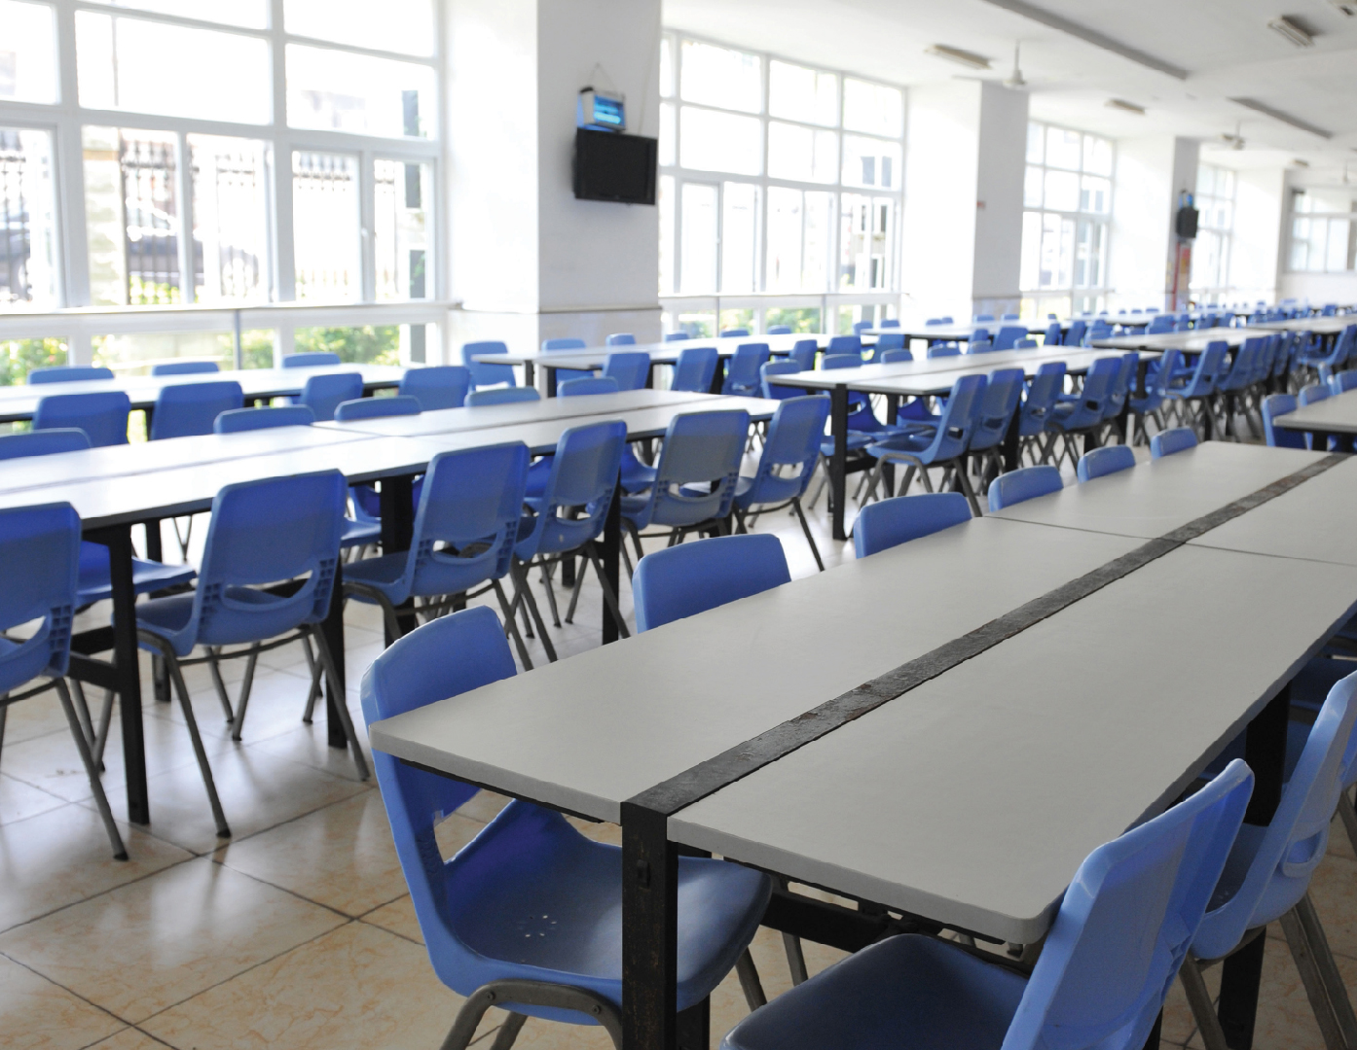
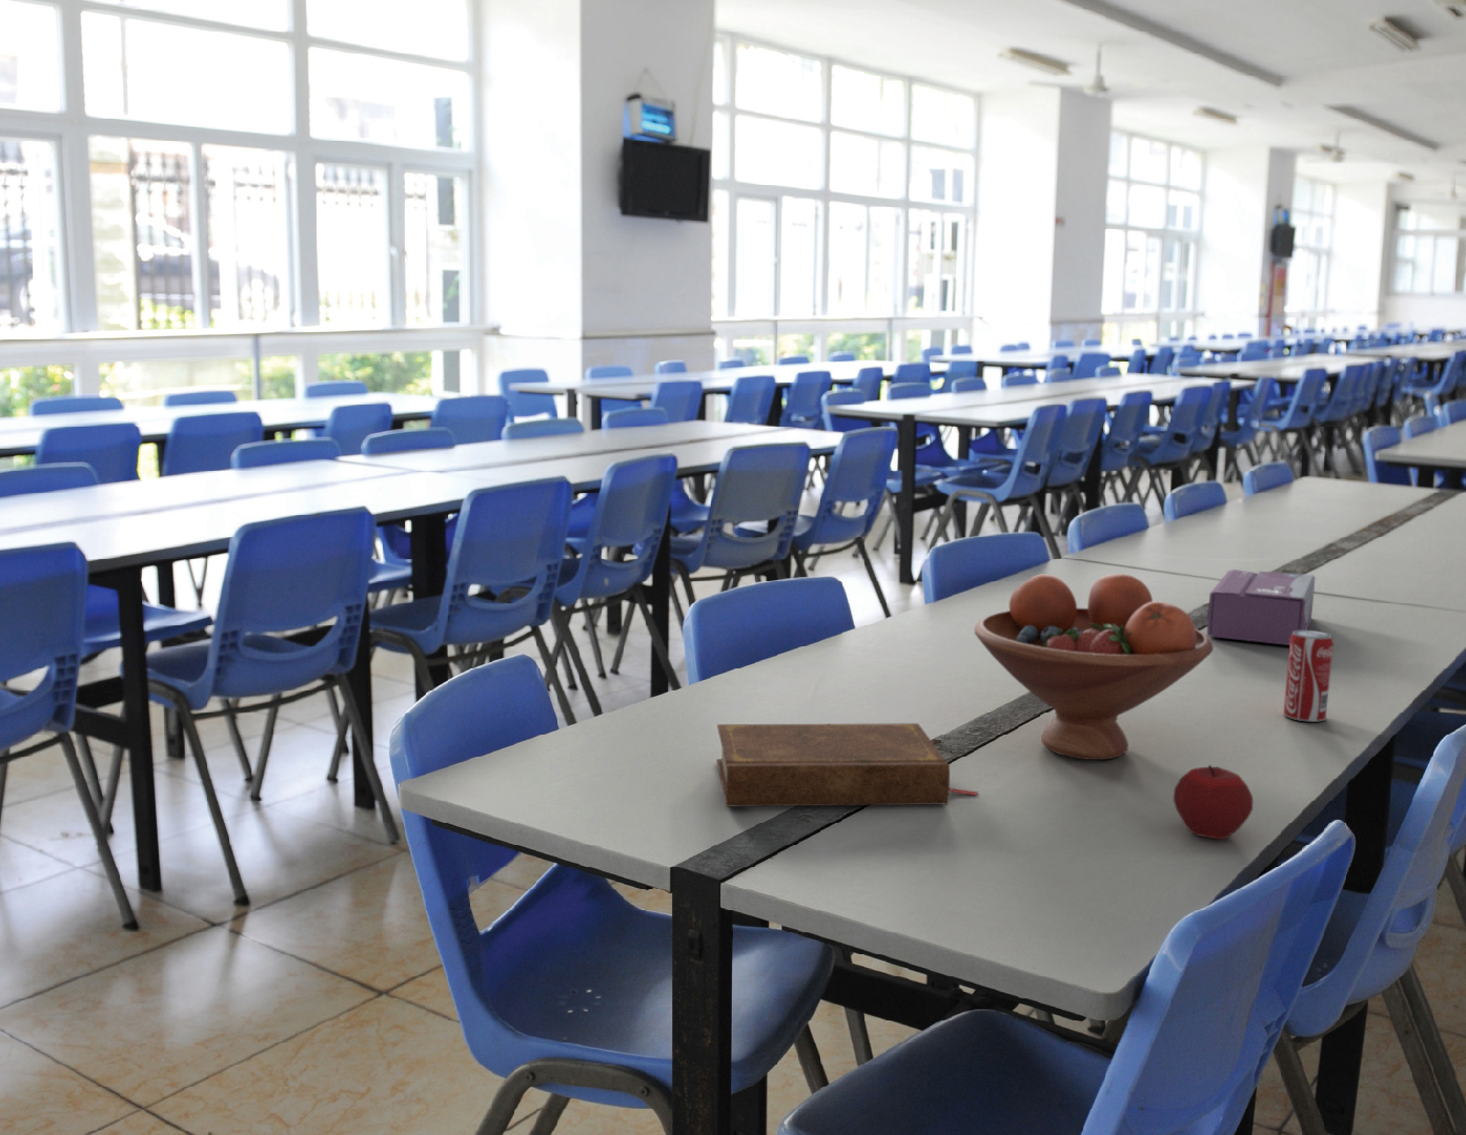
+ book (828, 763)
+ fruit bowl (1089, 667)
+ apple (1213, 798)
+ beverage can (1308, 675)
+ tissue box (1263, 604)
